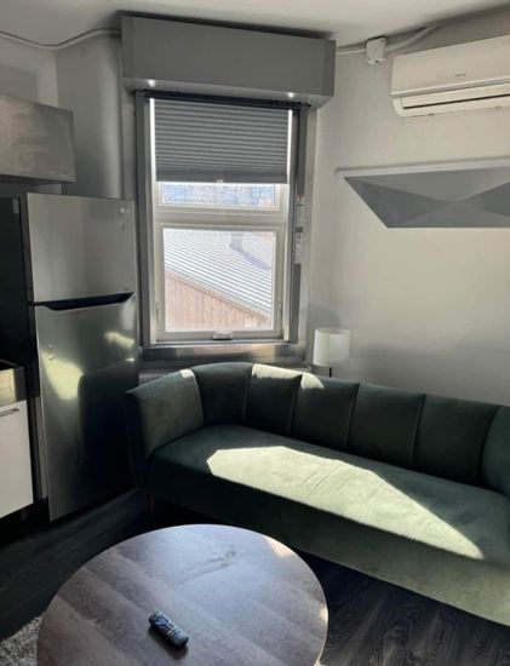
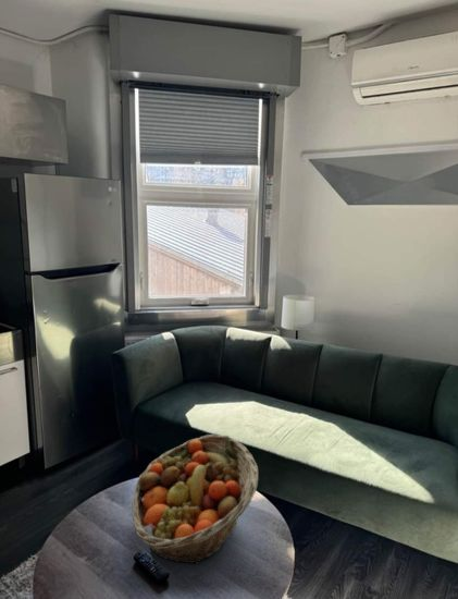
+ fruit basket (194, 492)
